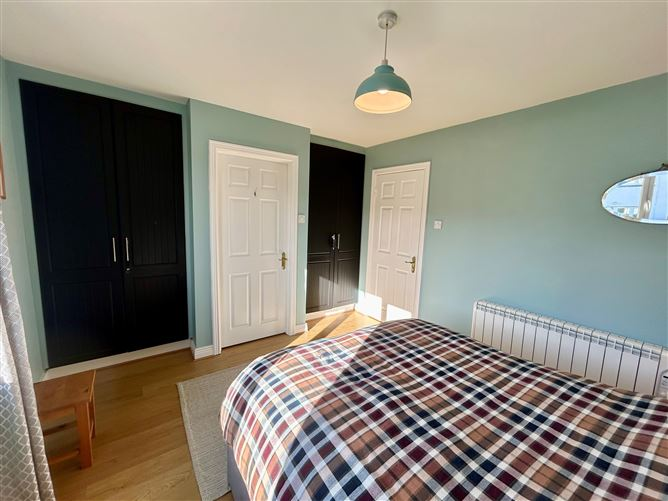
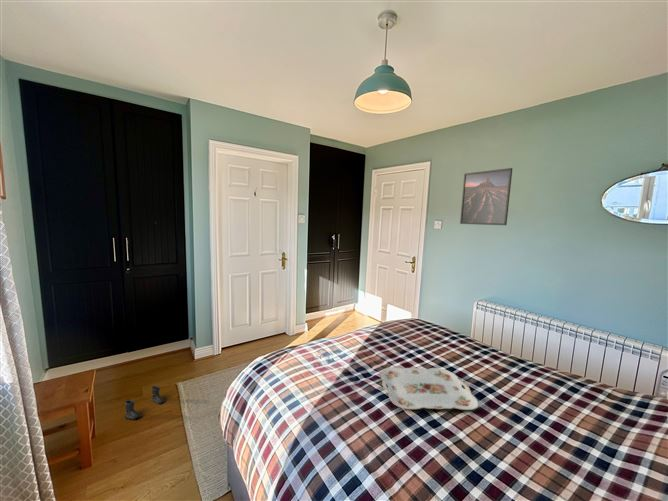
+ boots (151, 400)
+ serving tray (425, 387)
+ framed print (484, 198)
